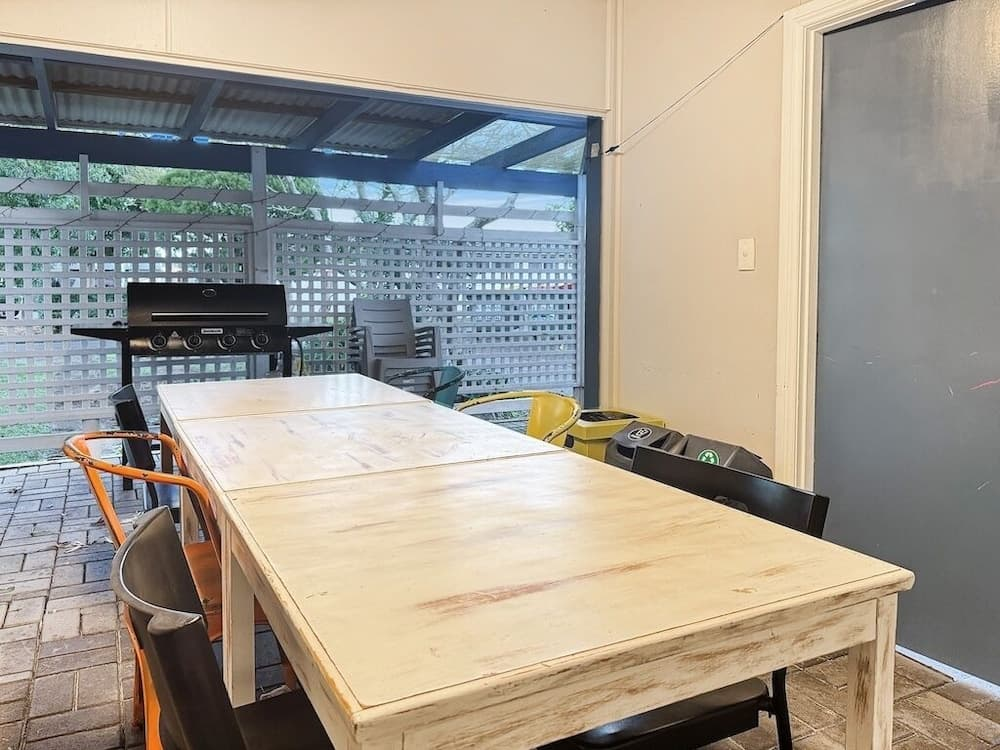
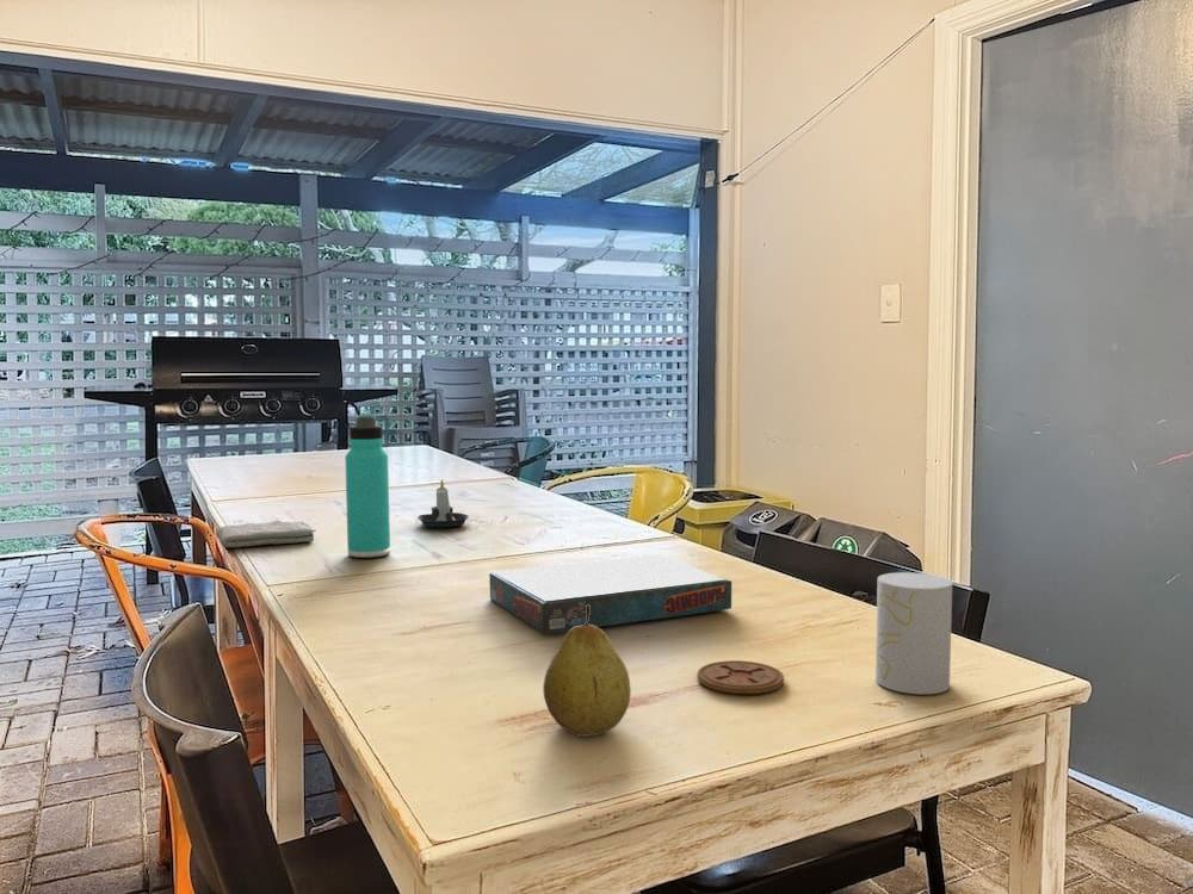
+ fruit (587, 669)
+ coaster (740, 676)
+ washcloth (266, 533)
+ board game (607, 589)
+ cup (913, 631)
+ thermos bottle (366, 484)
+ candle (444, 502)
